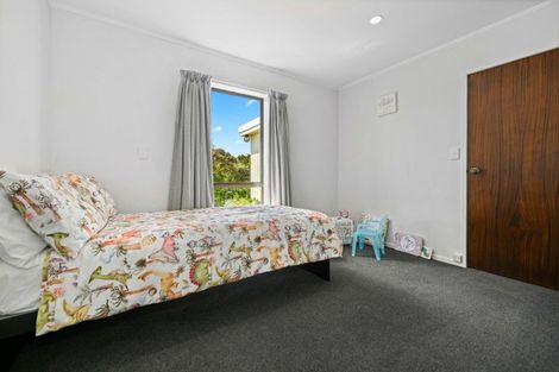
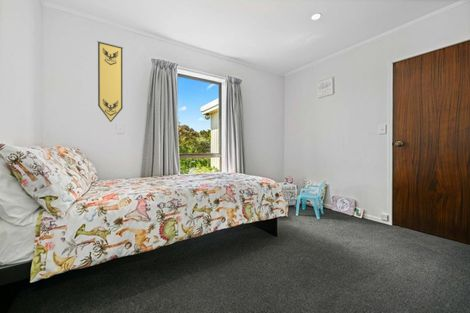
+ pennant (110, 83)
